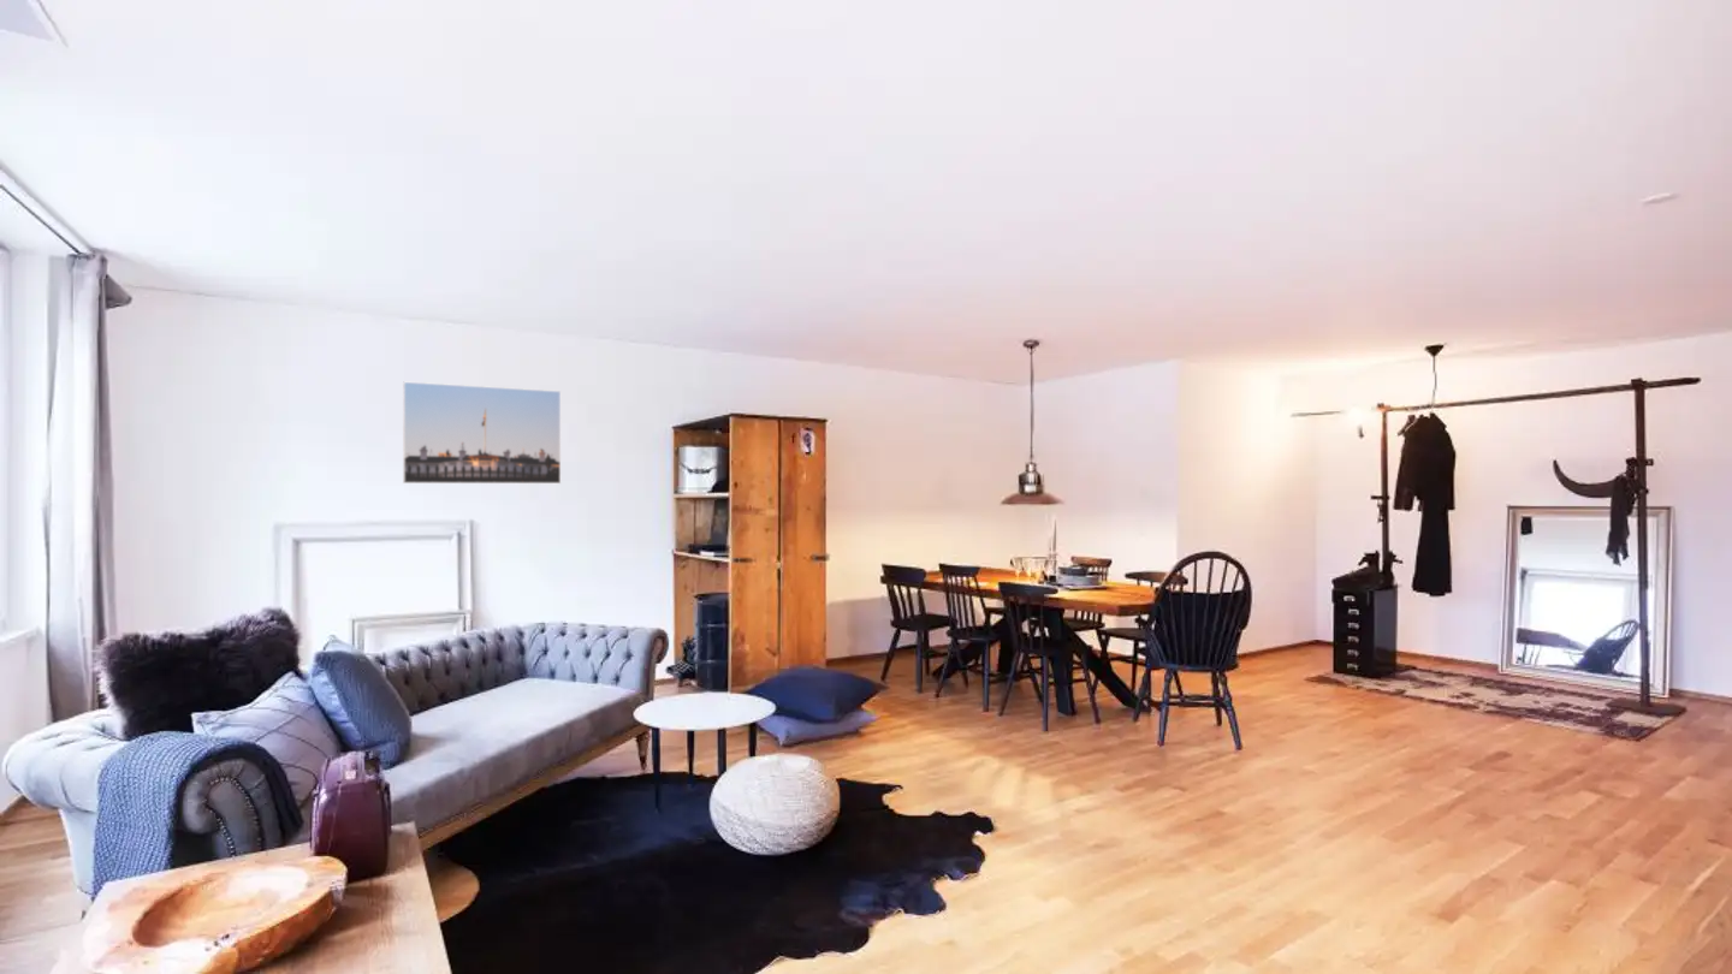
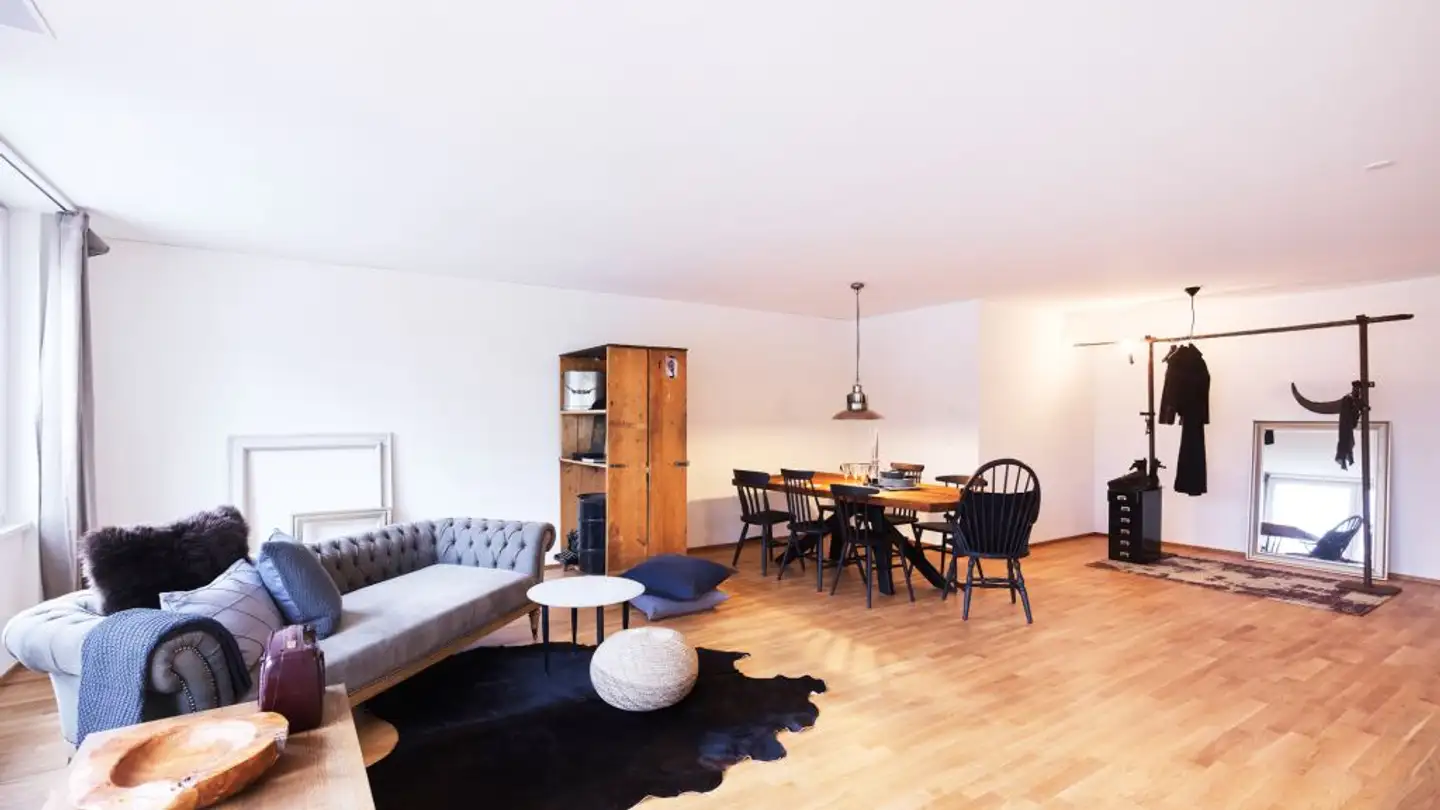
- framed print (485, 434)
